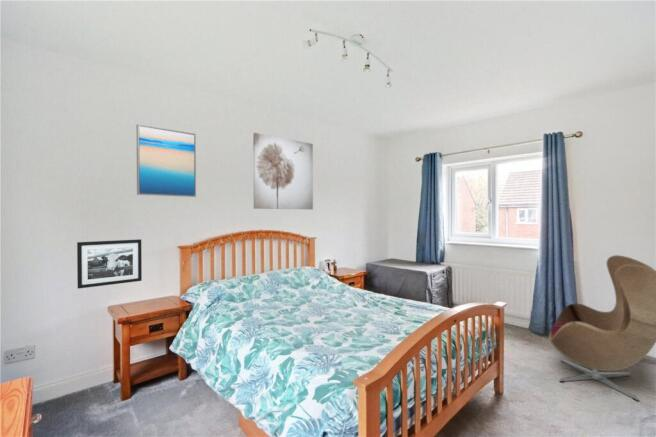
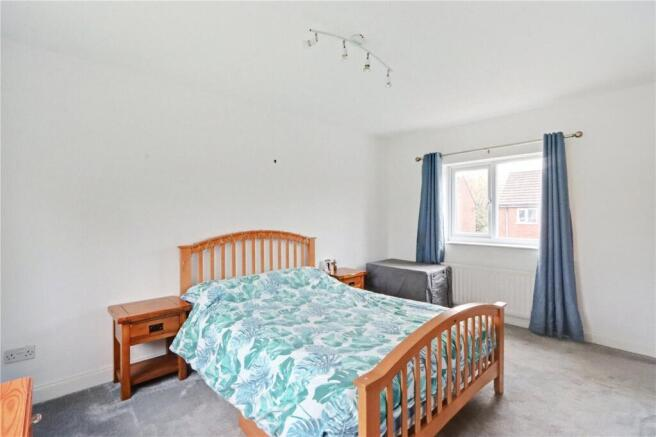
- picture frame (111, 262)
- armchair (601, 319)
- wall art (167, 162)
- wall art (285, 174)
